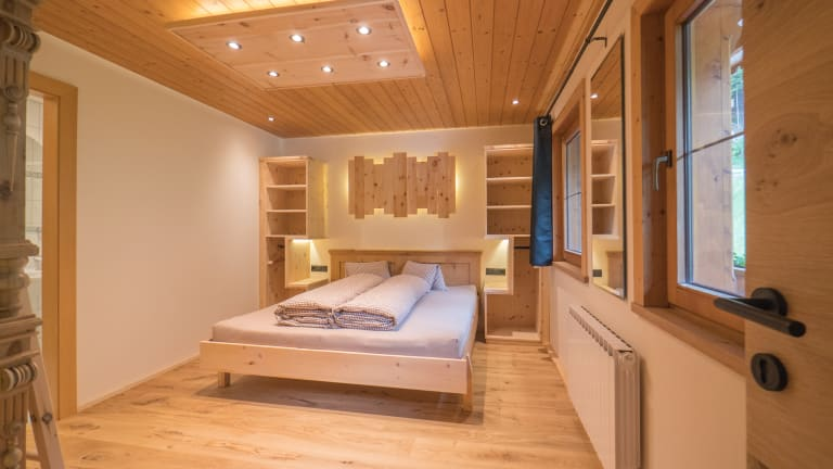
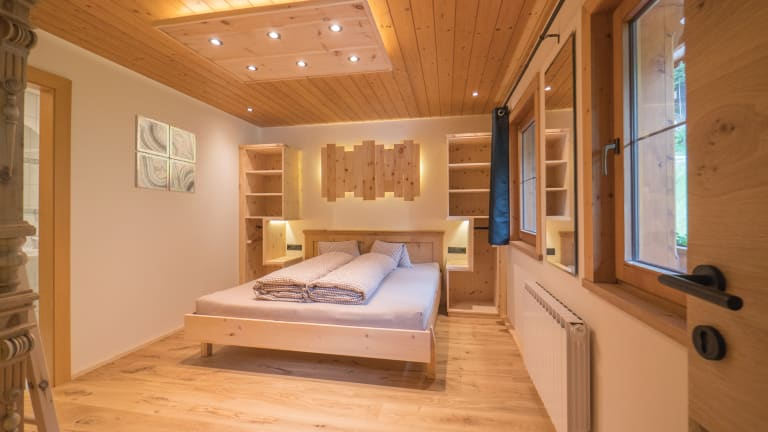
+ wall art (168, 157)
